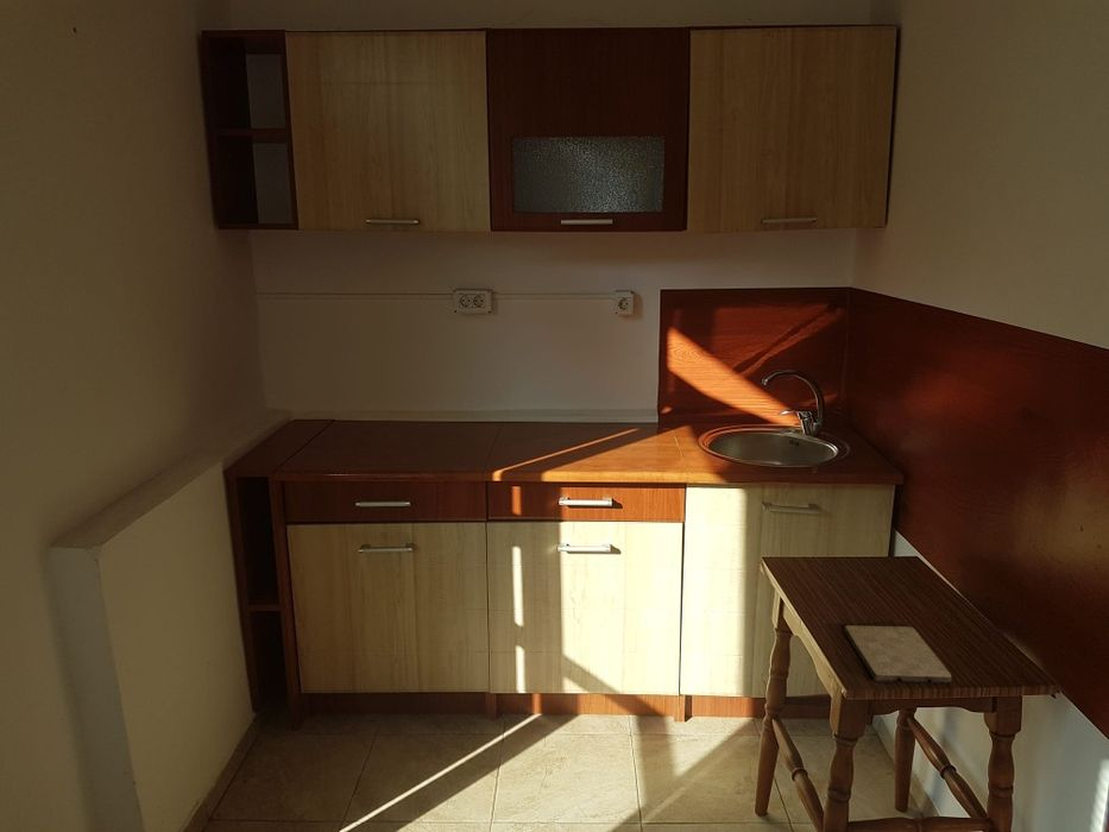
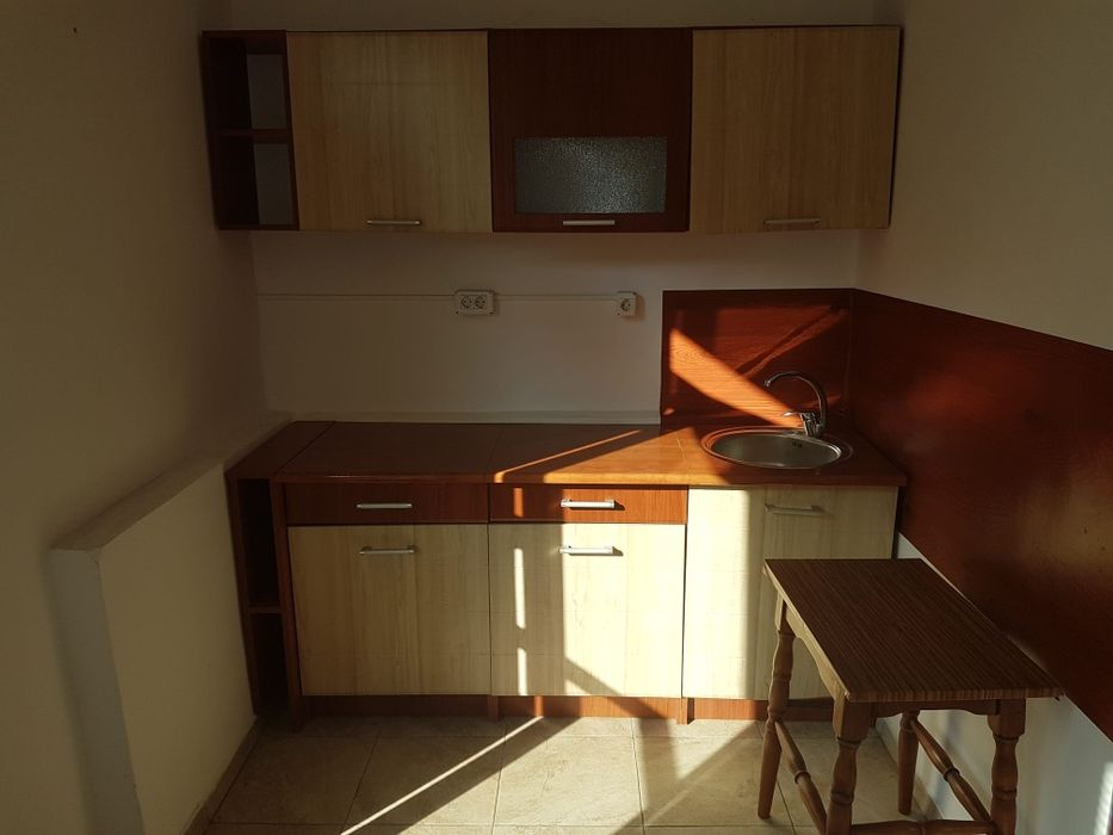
- cutting board (894, 651)
